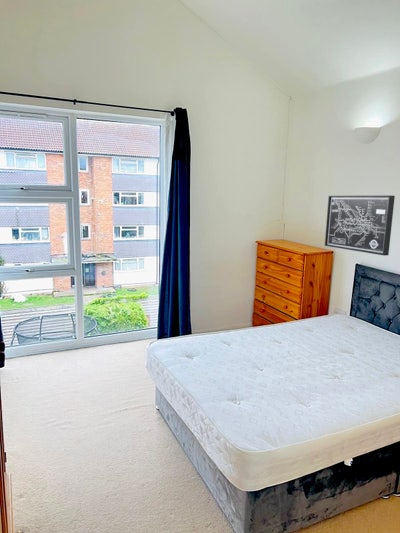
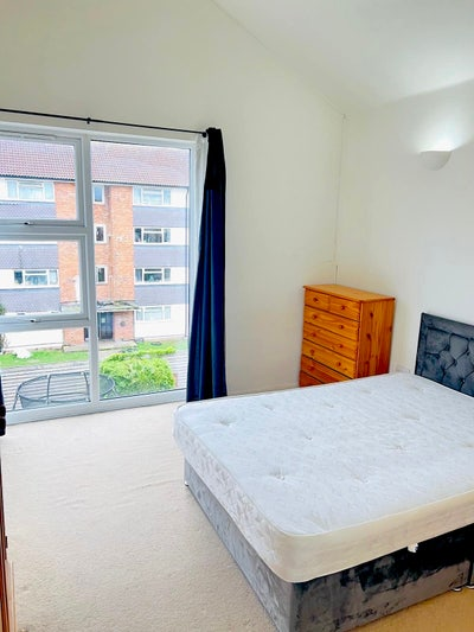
- wall art (356, 223)
